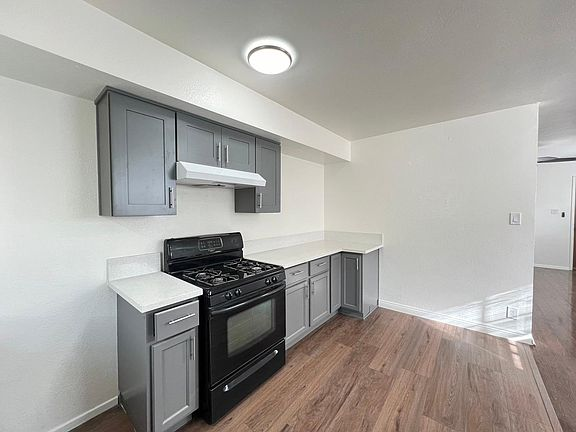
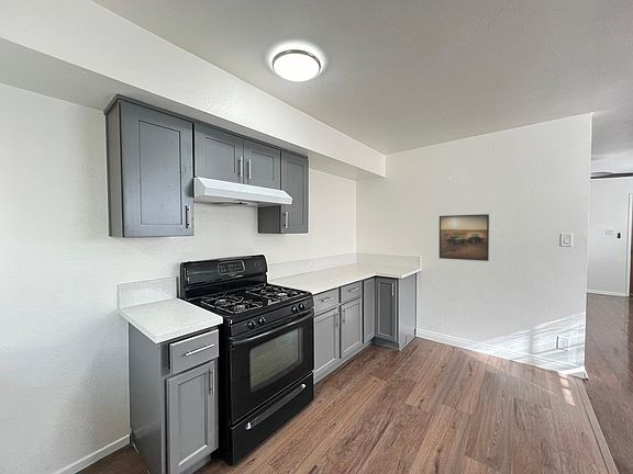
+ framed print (463, 237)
